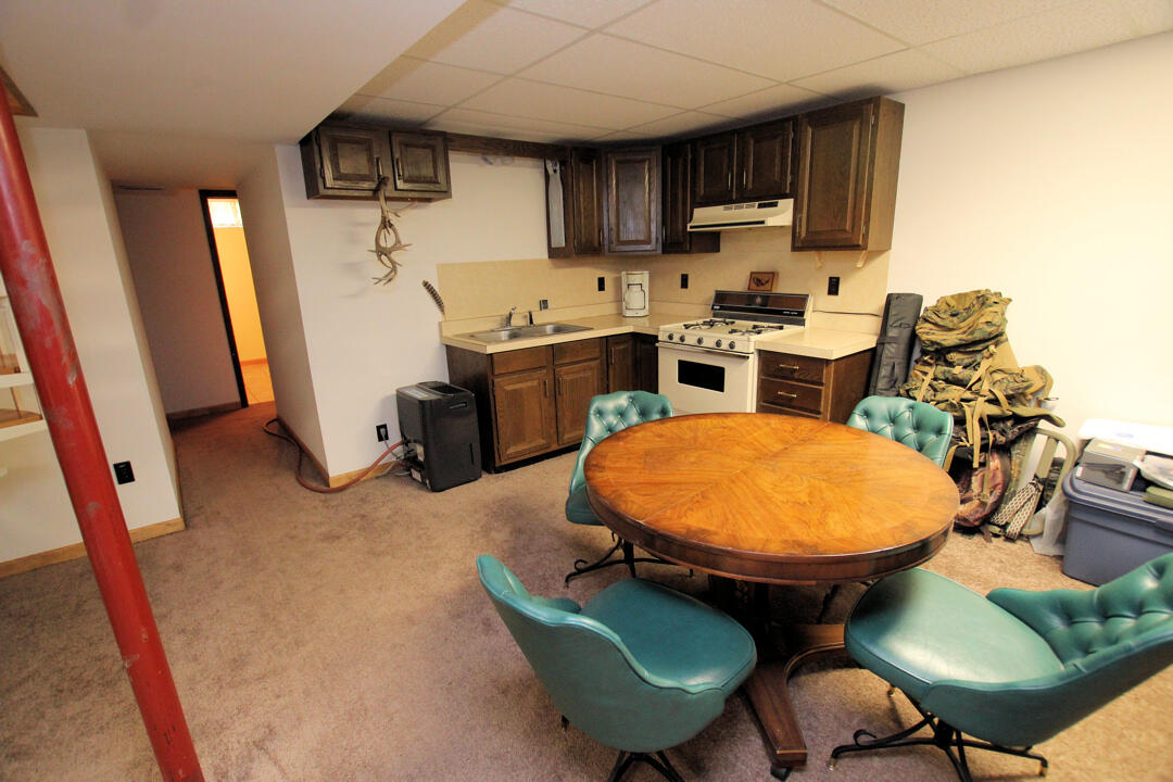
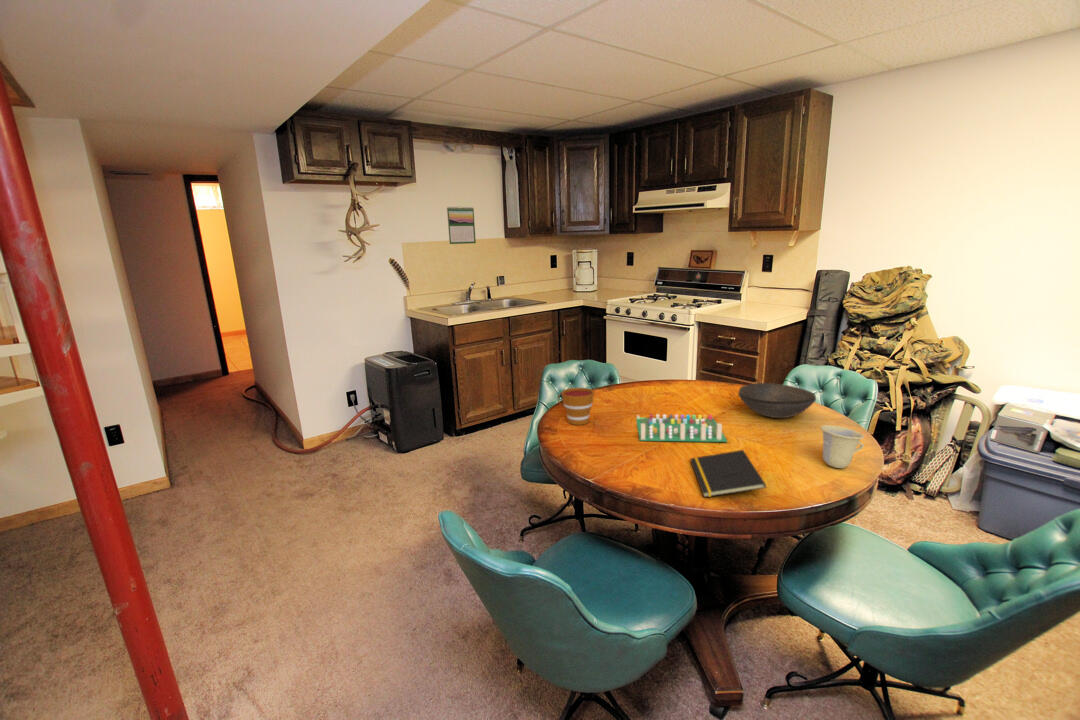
+ cup (575, 406)
+ board game (678, 421)
+ notepad (724, 472)
+ bowl (775, 402)
+ calendar (461, 225)
+ cup (840, 447)
